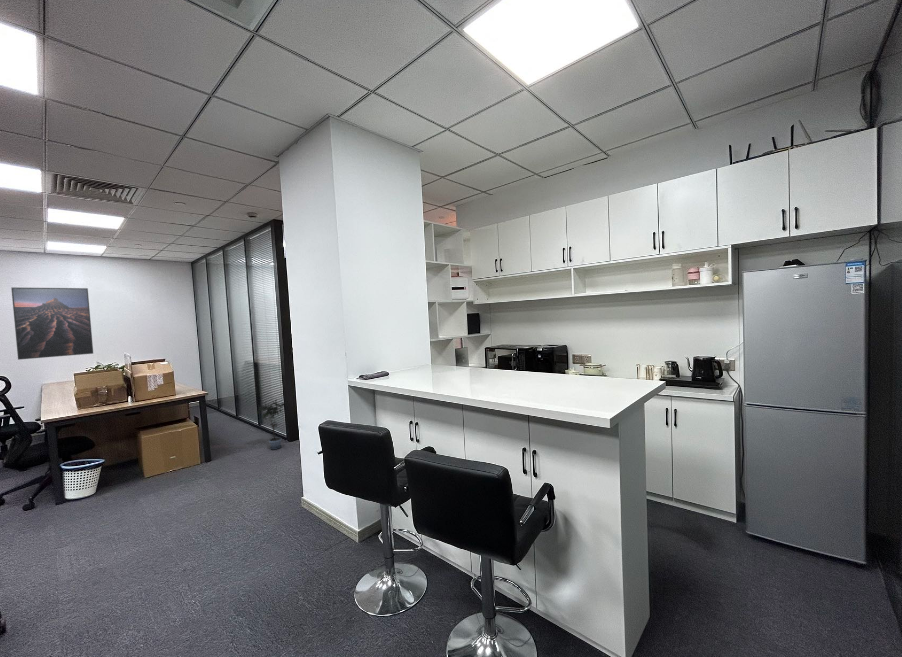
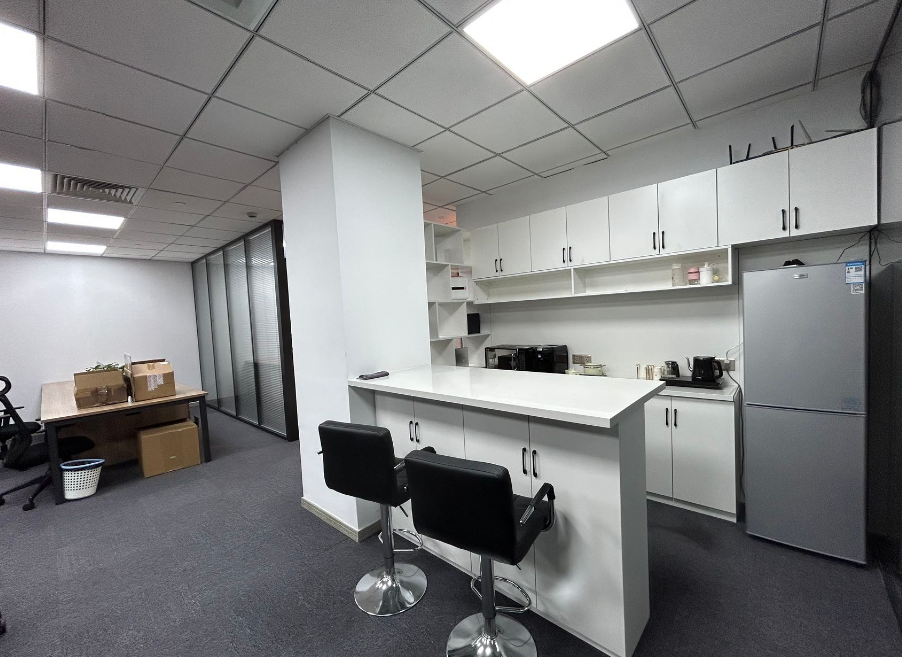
- potted plant (273, 424)
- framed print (54, 322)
